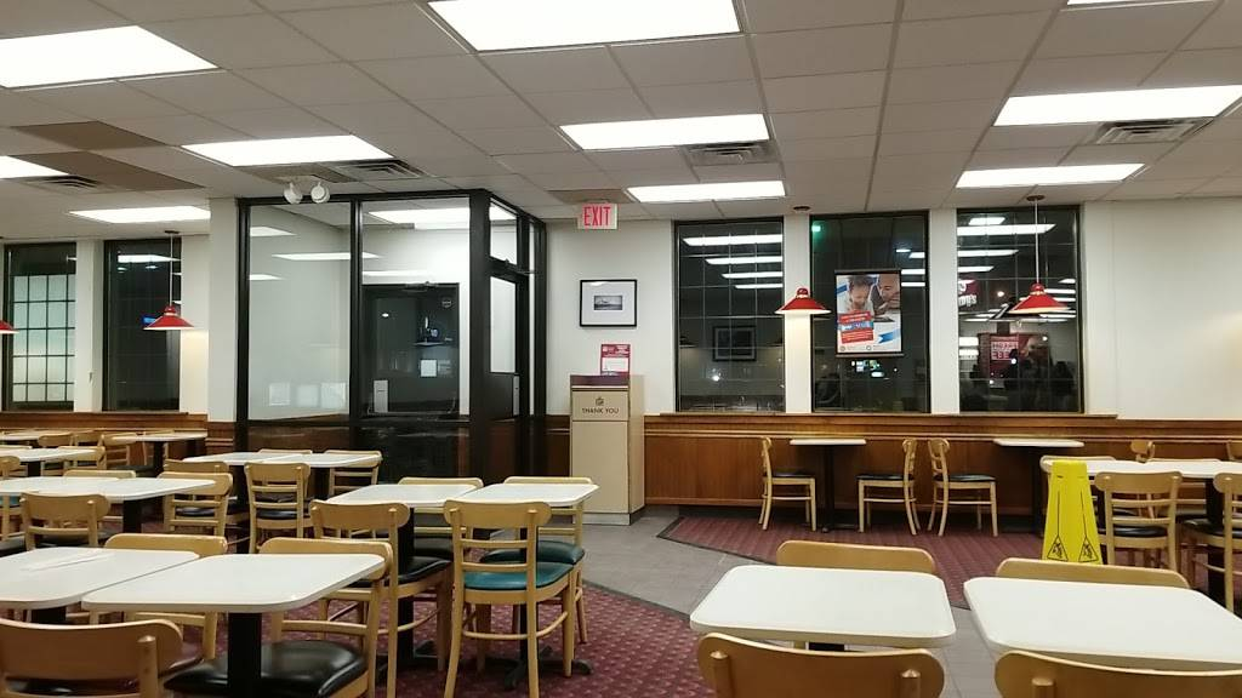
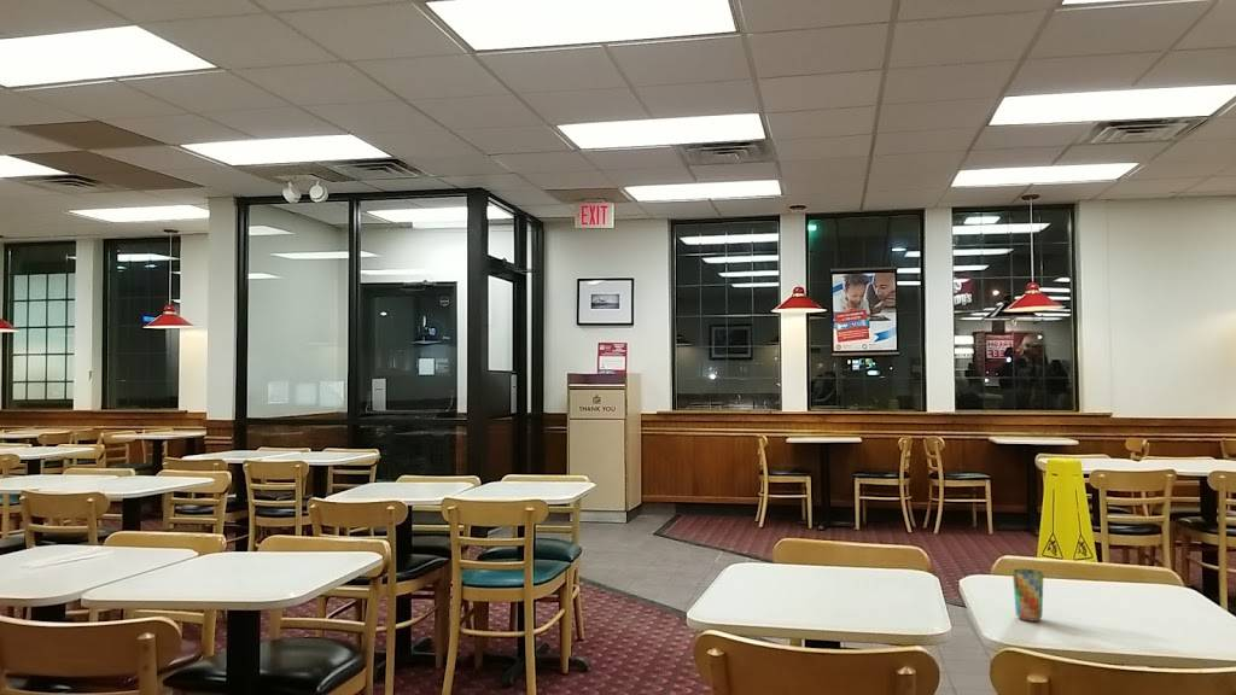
+ cup (1028, 595)
